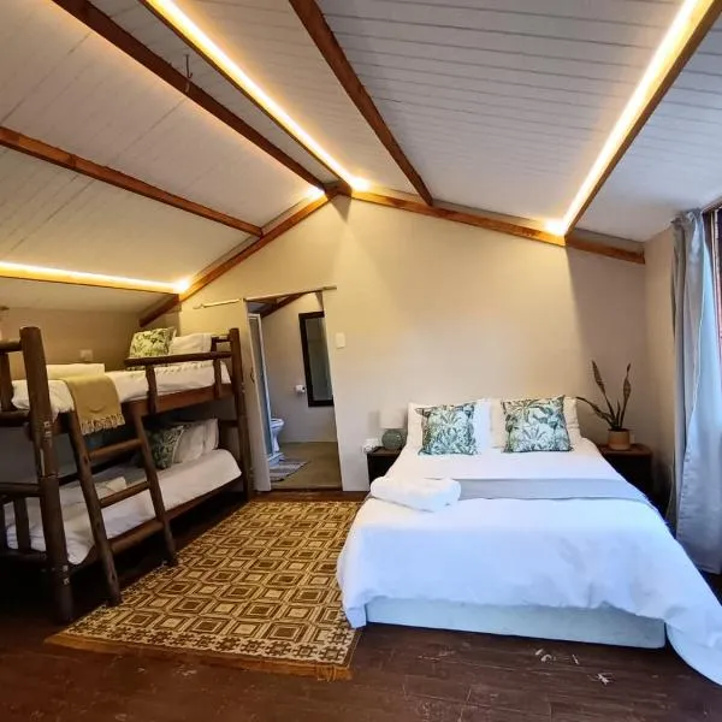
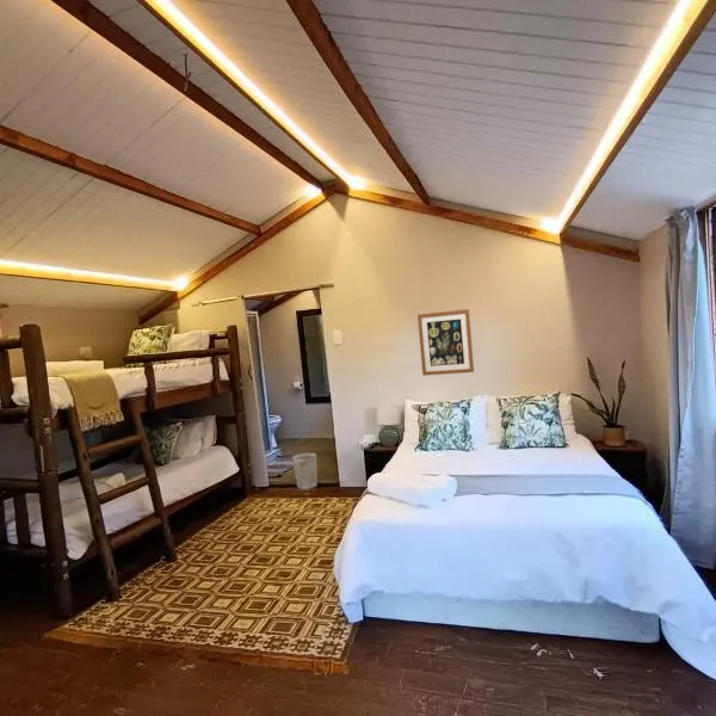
+ wastebasket (304, 470)
+ wall art (445, 342)
